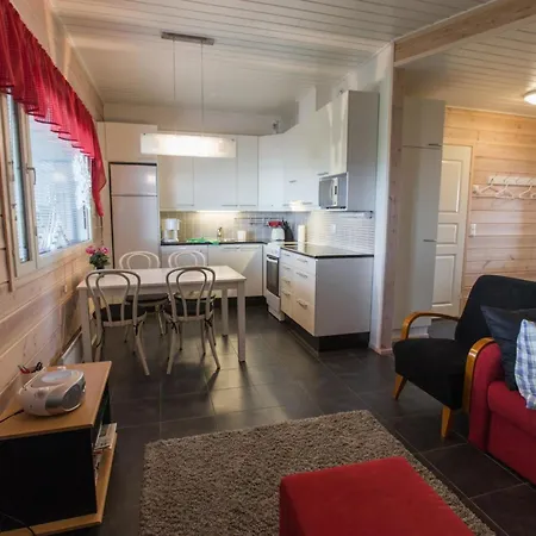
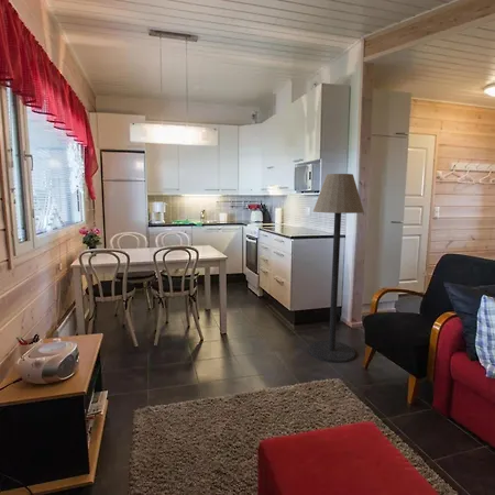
+ floor lamp (336, 266)
